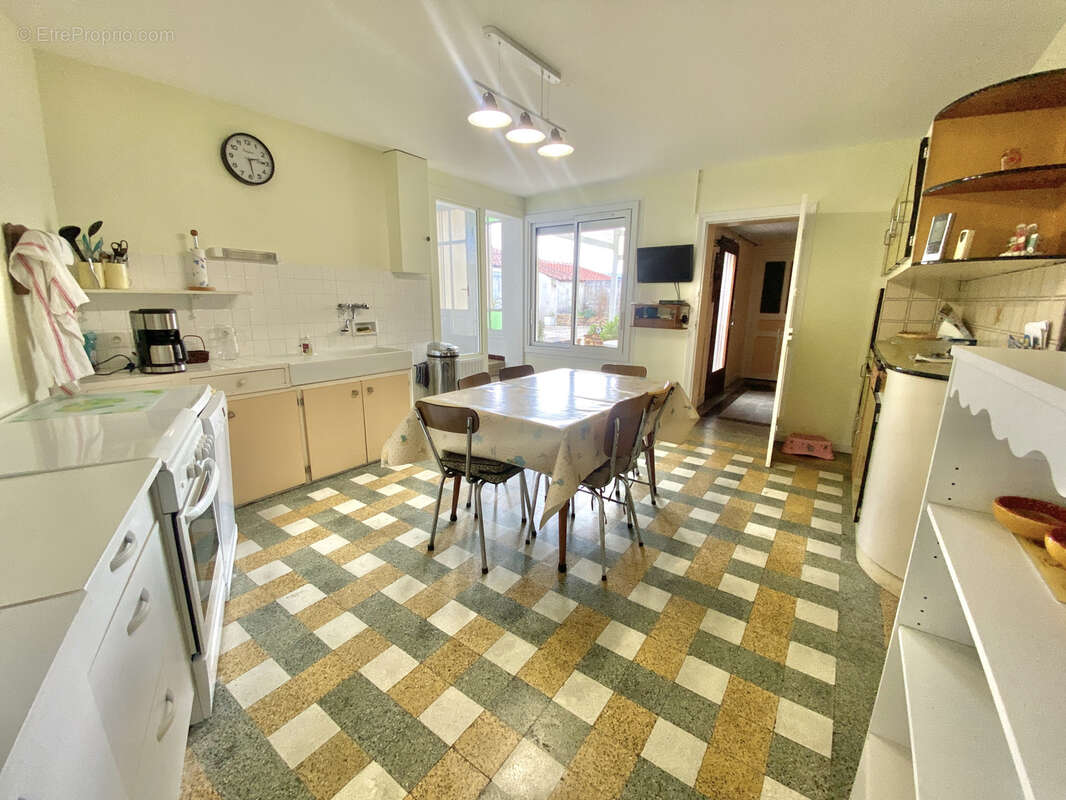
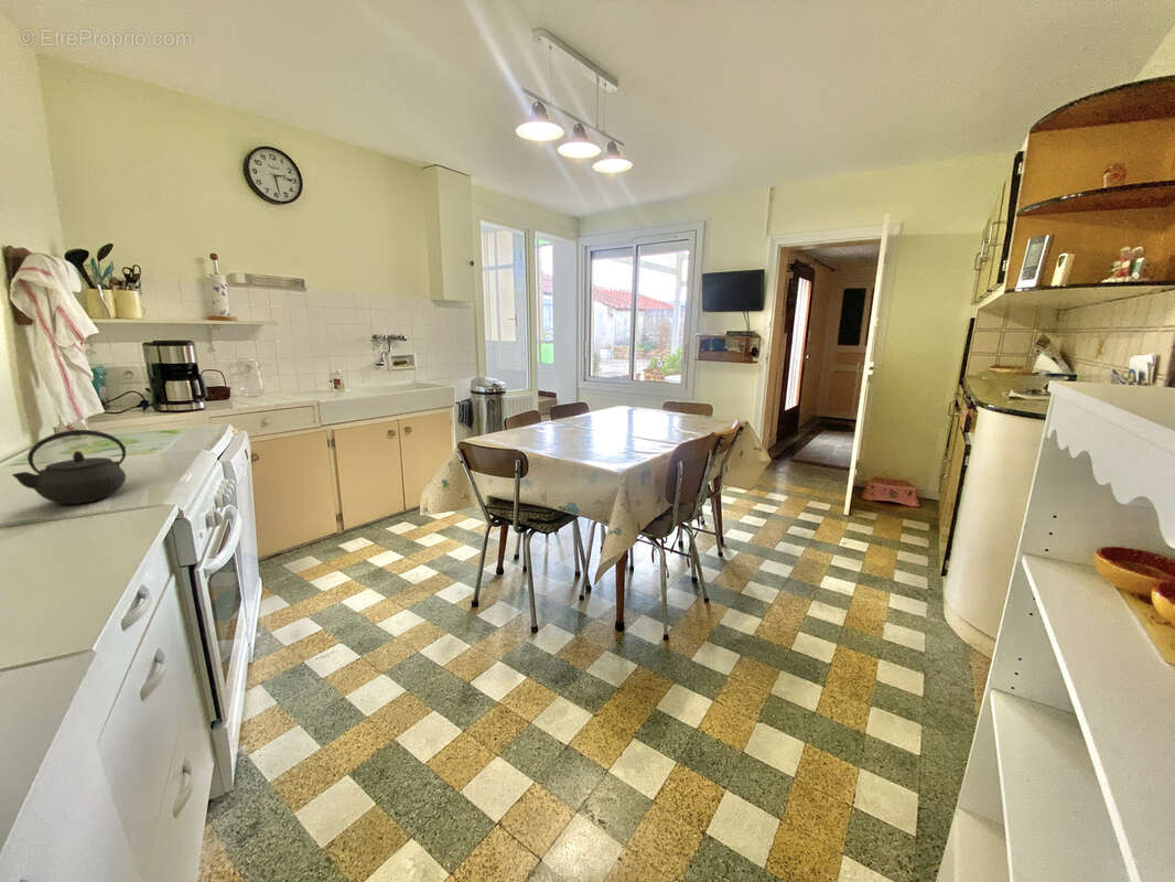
+ kettle (73, 465)
